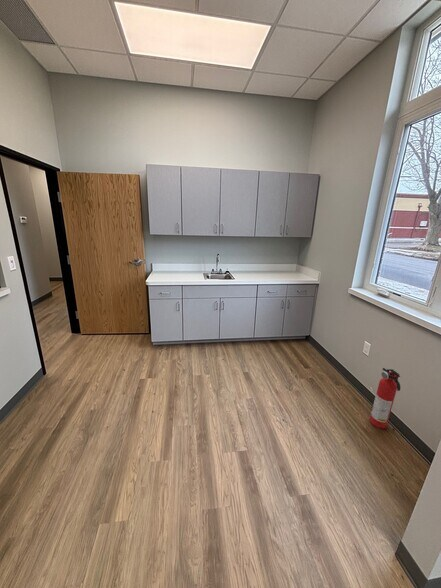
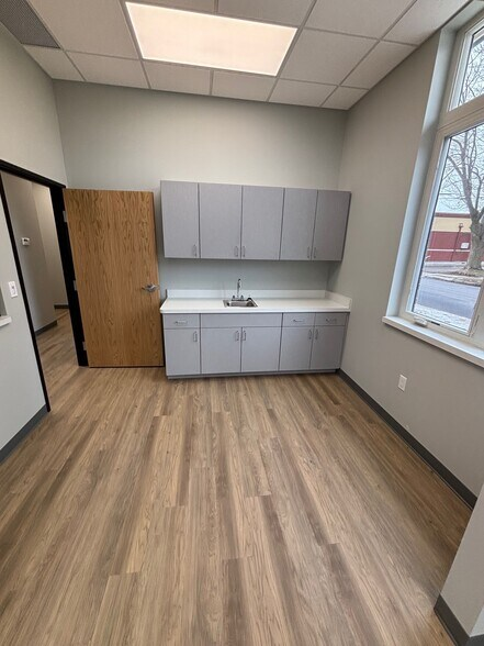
- fire extinguisher (385, 397)
